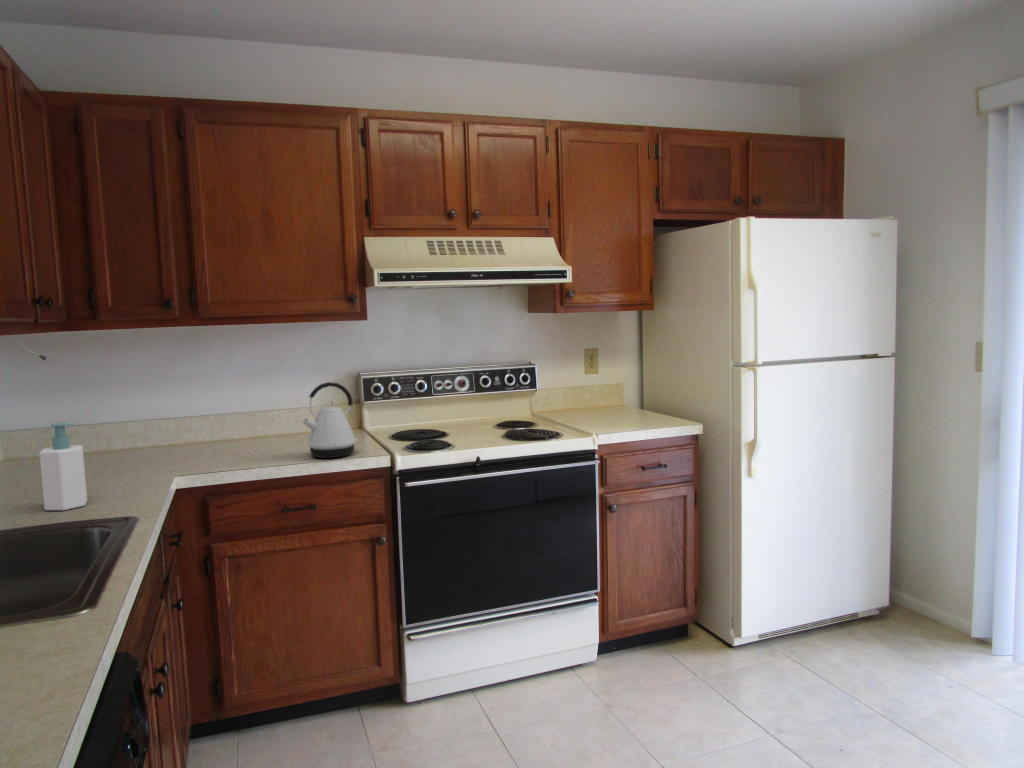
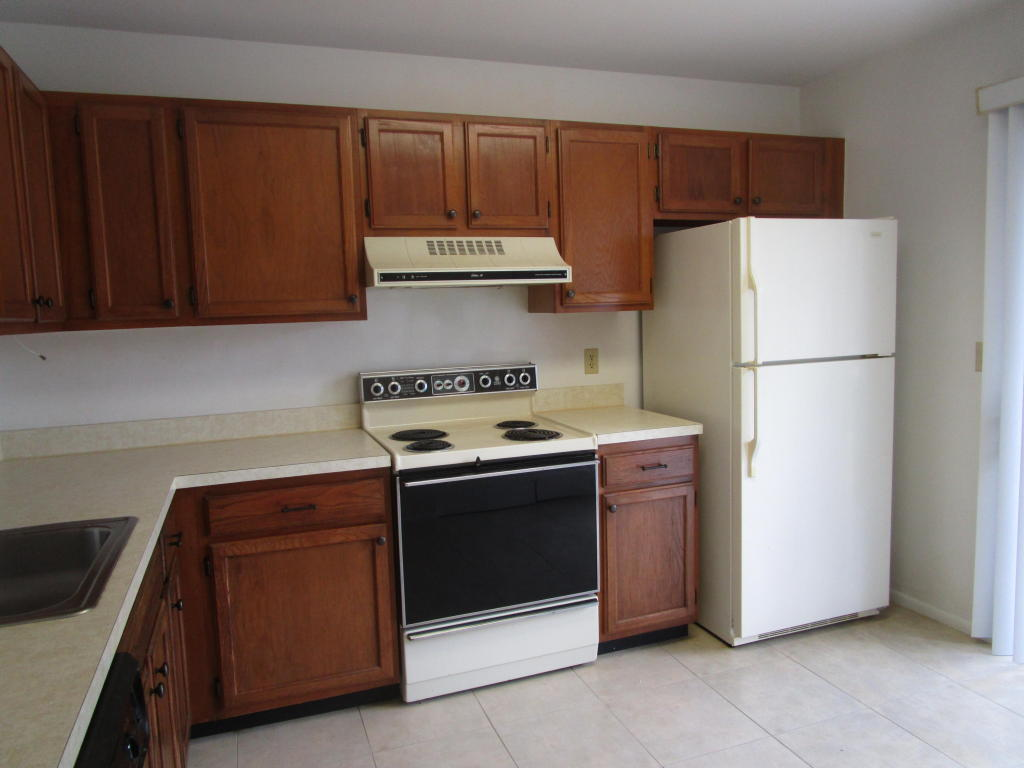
- soap bottle (62, 464)
- kettle (329, 418)
